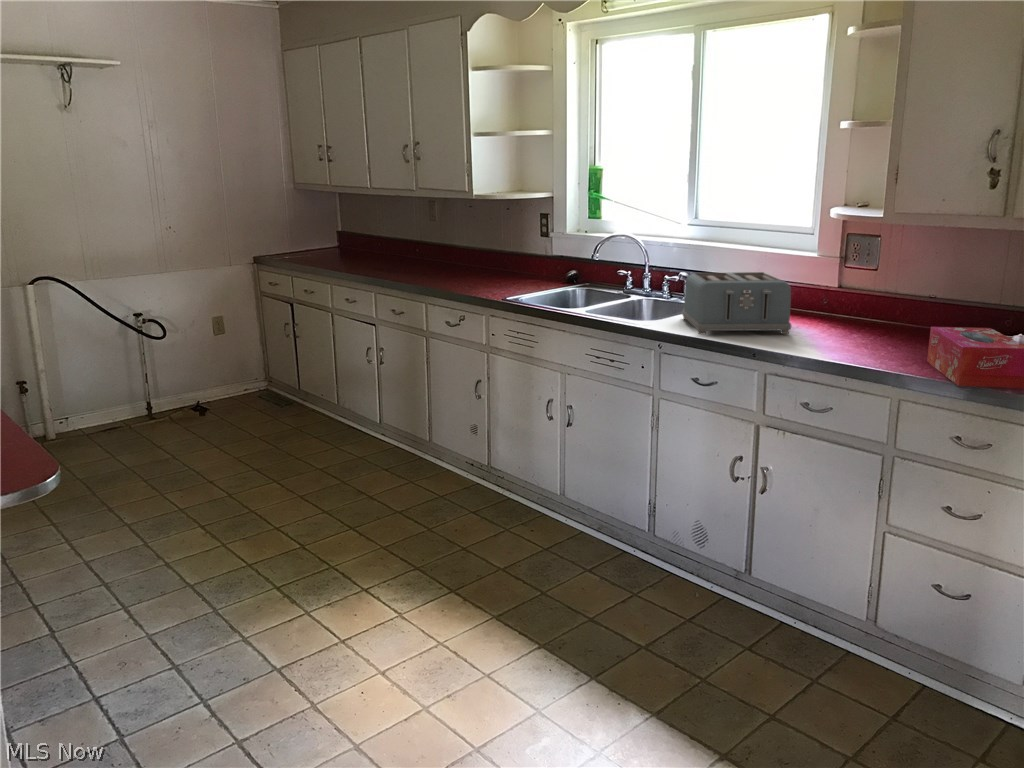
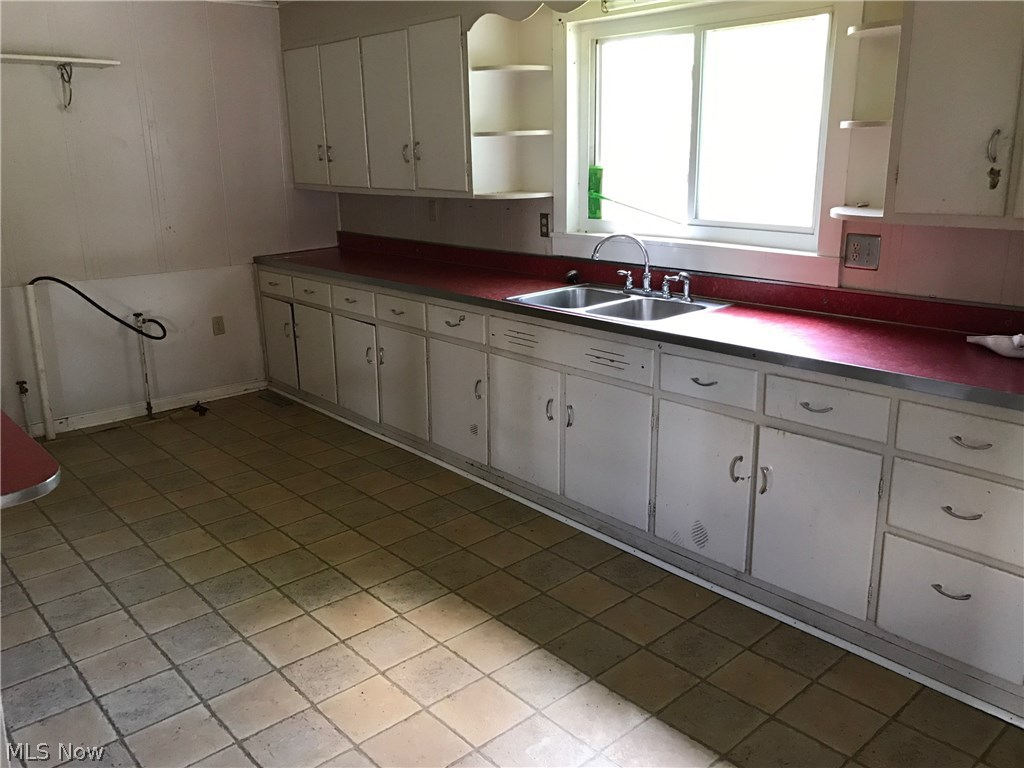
- toaster (735, 302)
- tissue box (974, 355)
